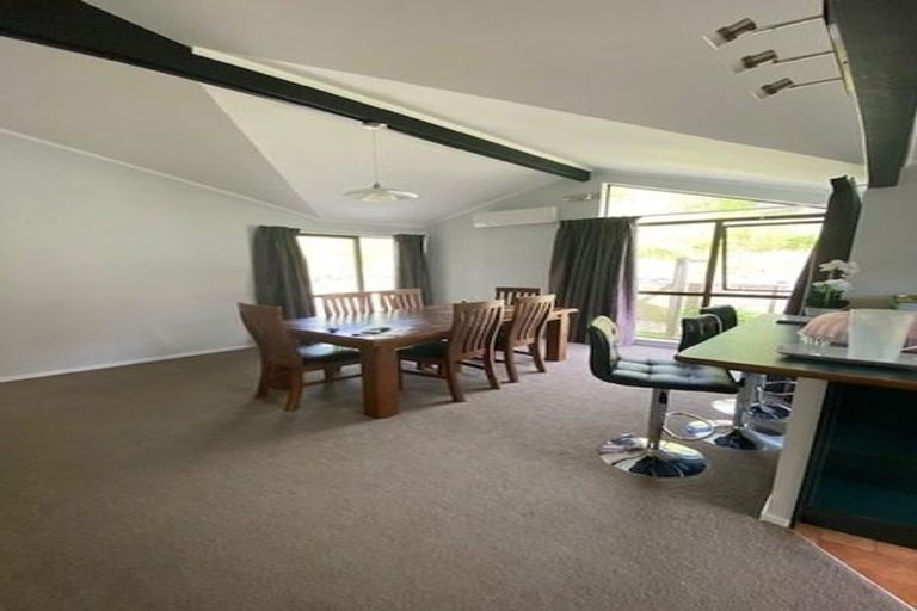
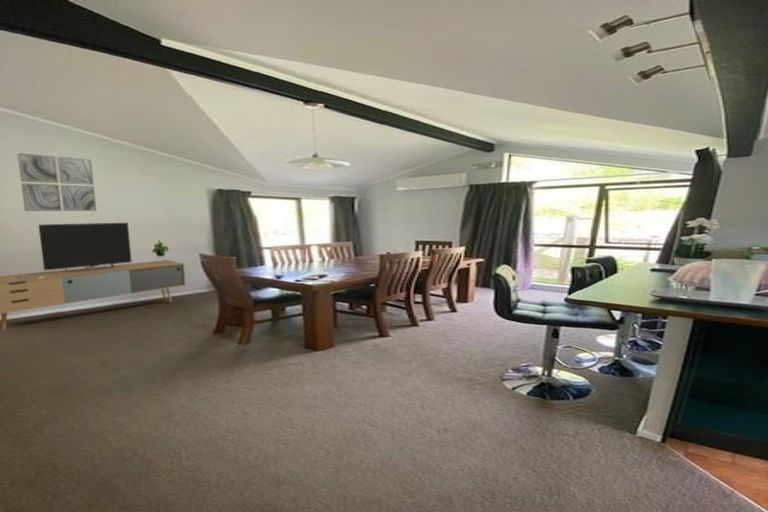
+ media console (91, 268)
+ wall art (58, 182)
